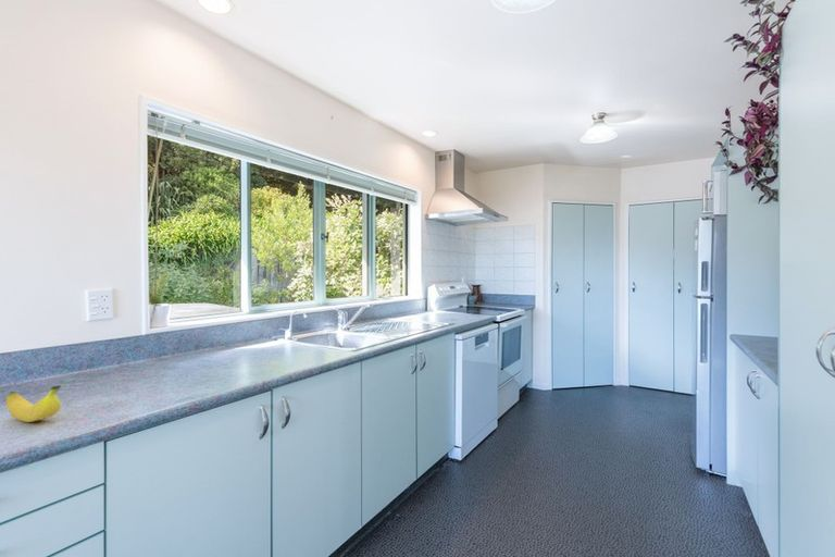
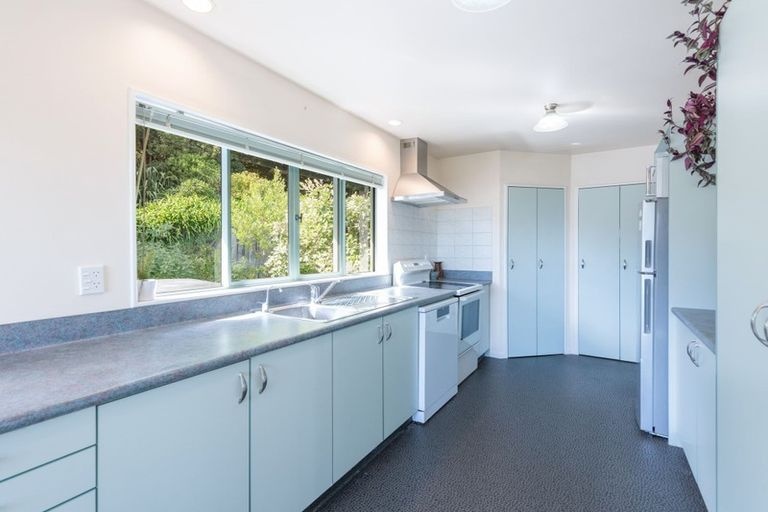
- banana (36, 403)
